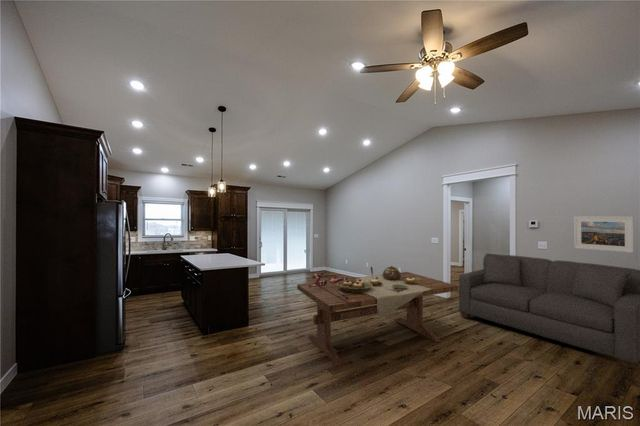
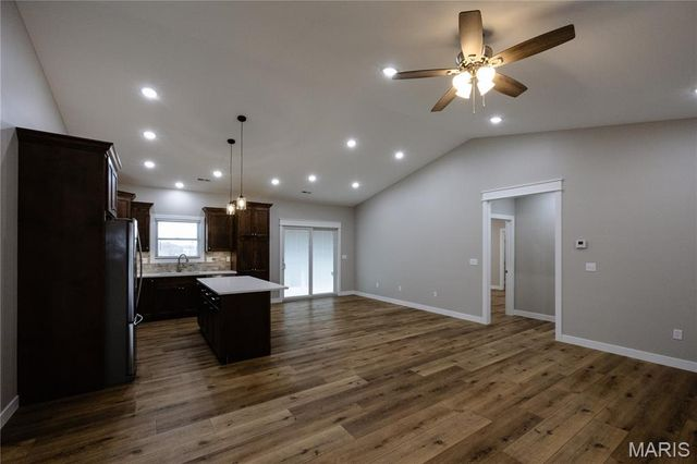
- dining table (377, 303)
- sofa (542, 295)
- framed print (602, 233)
